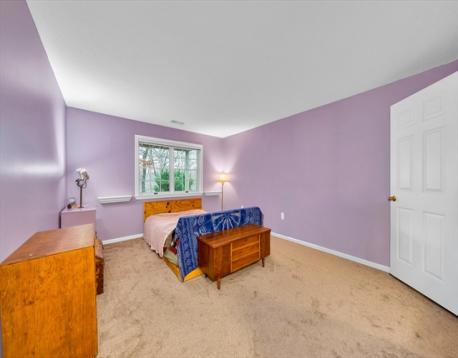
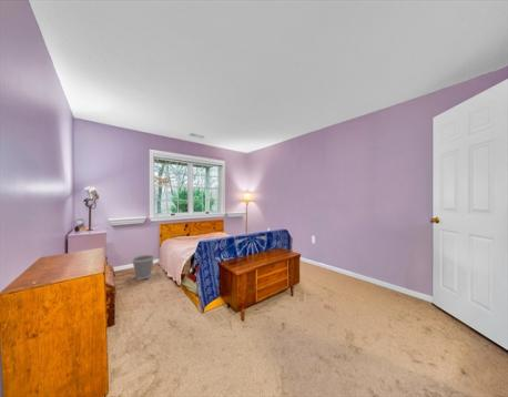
+ wastebasket (143, 266)
